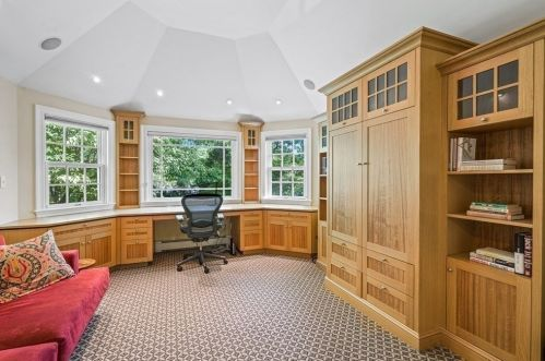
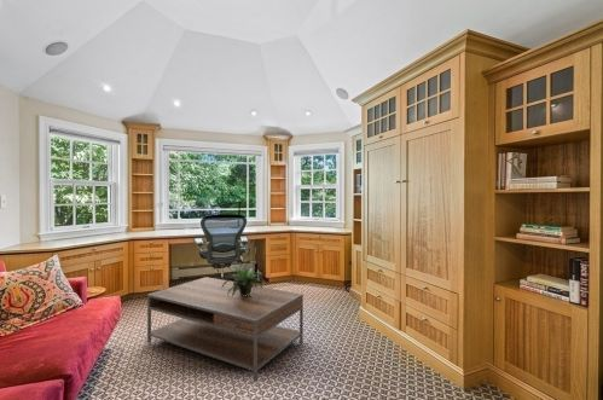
+ coffee table (224, 319)
+ potted plant (243, 279)
